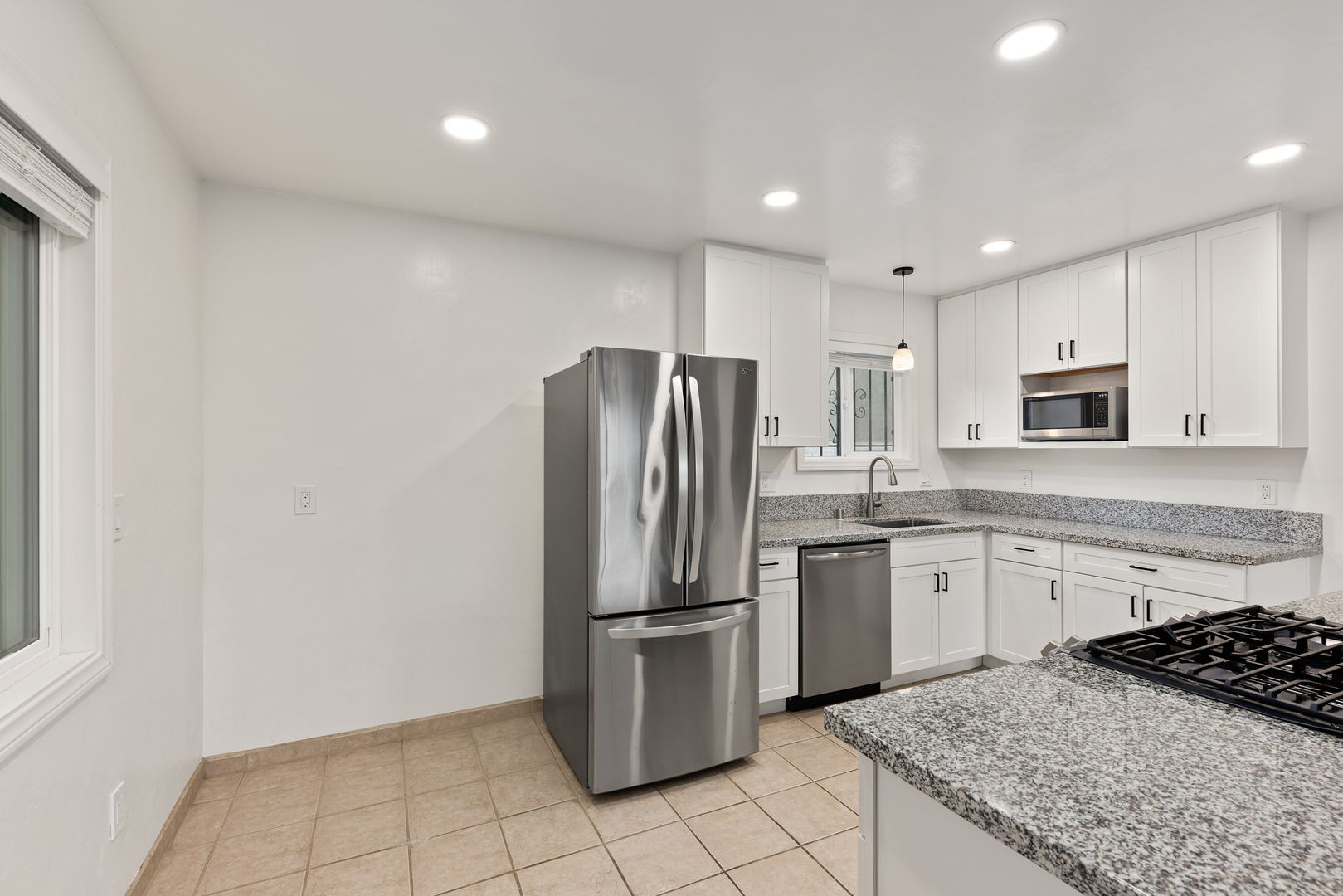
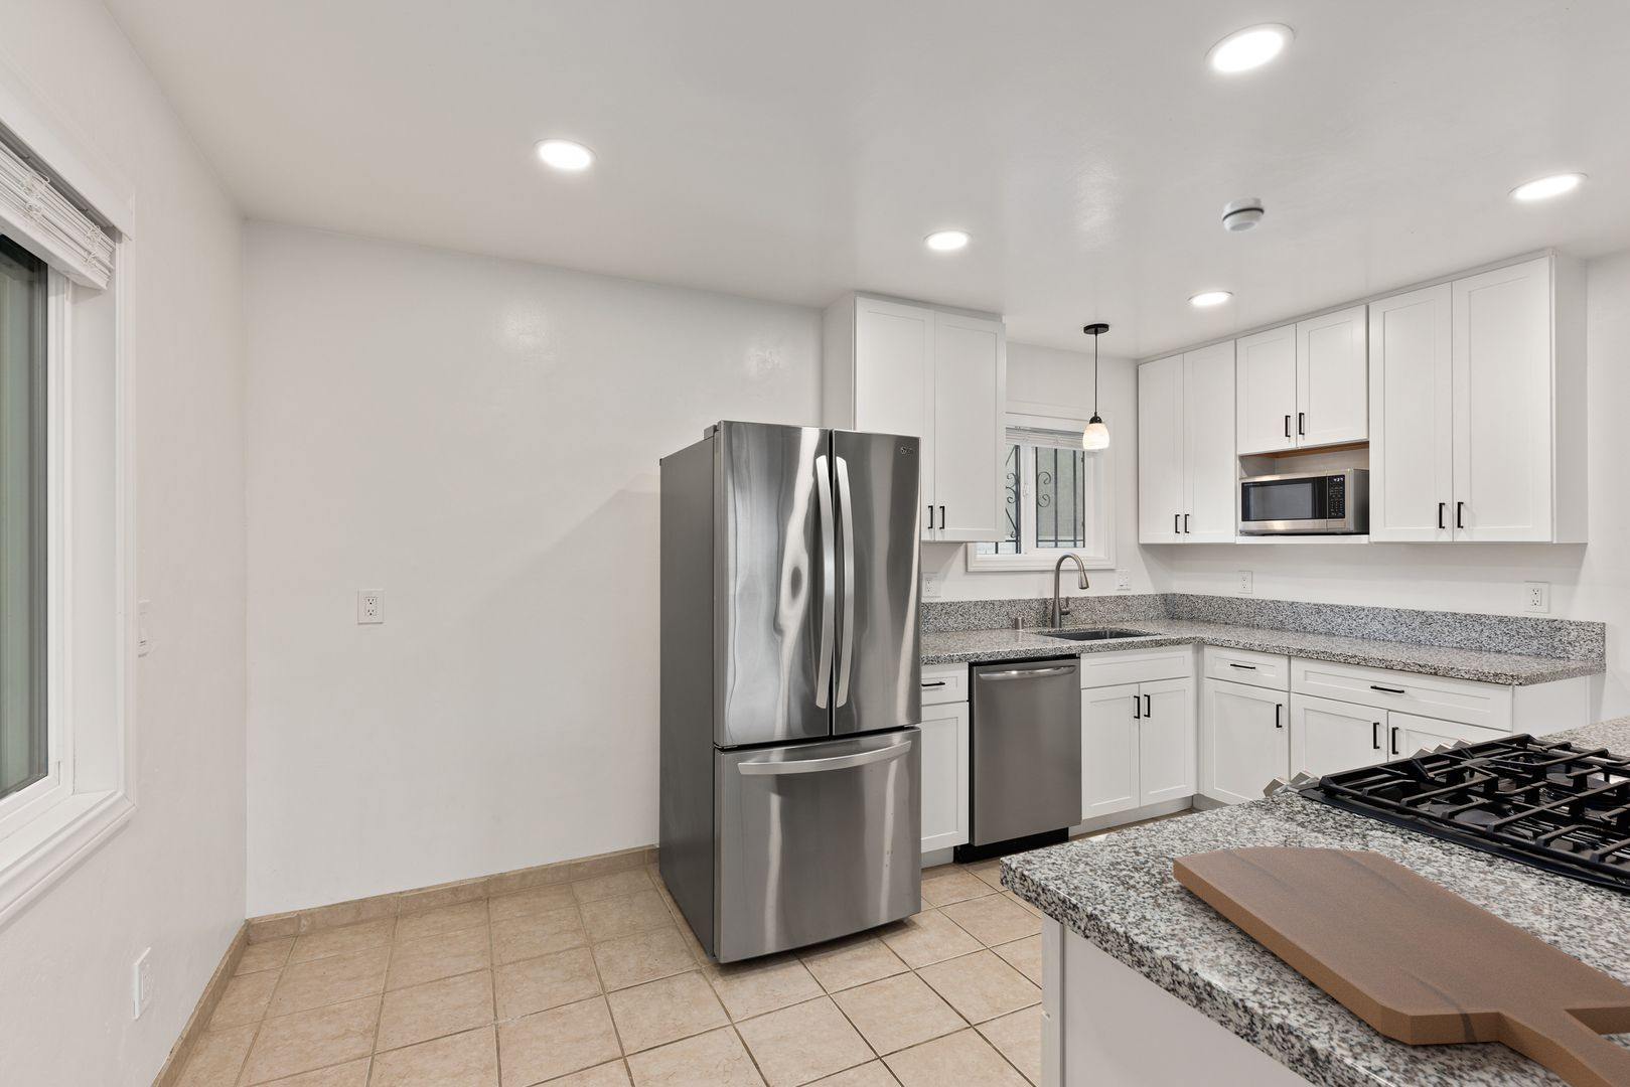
+ cutting board (1397, 940)
+ smoke detector (1243, 216)
